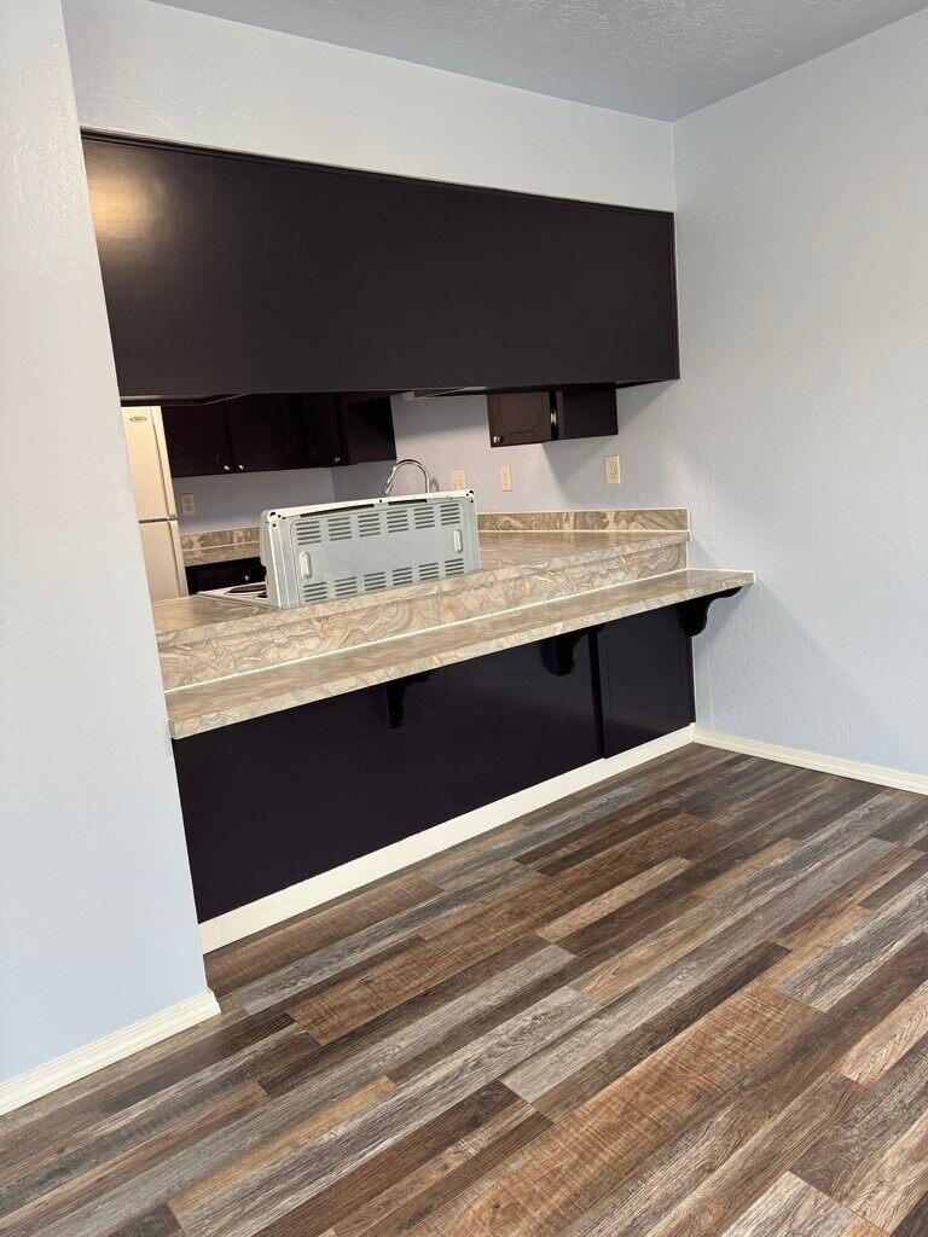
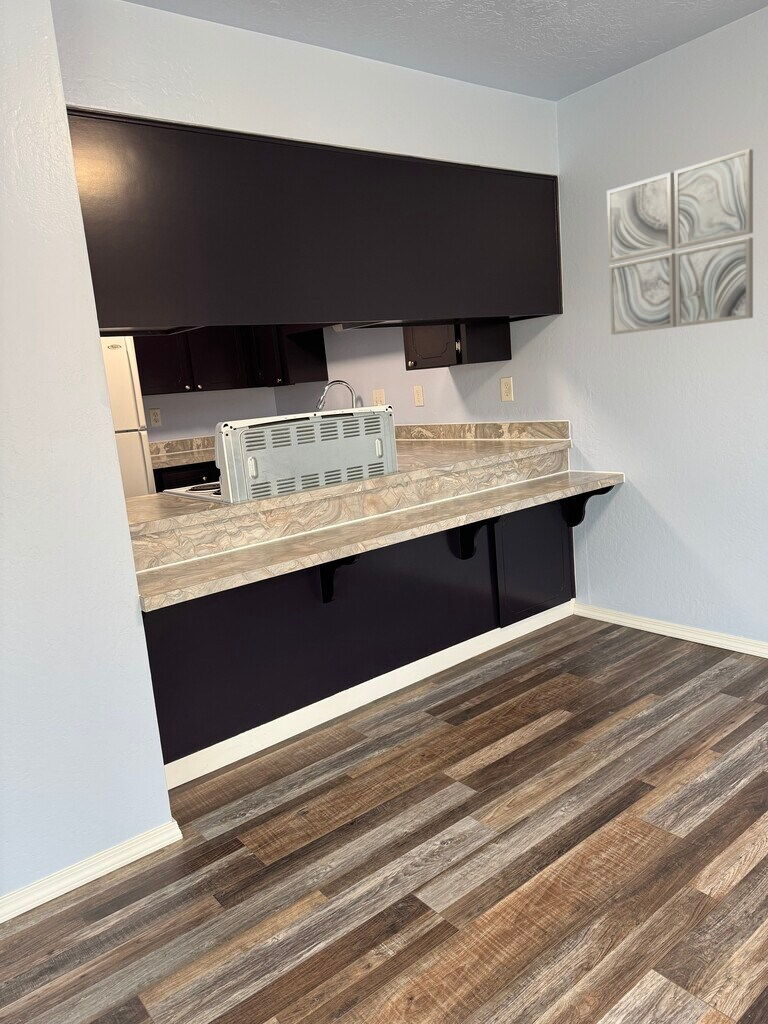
+ wall art (676, 252)
